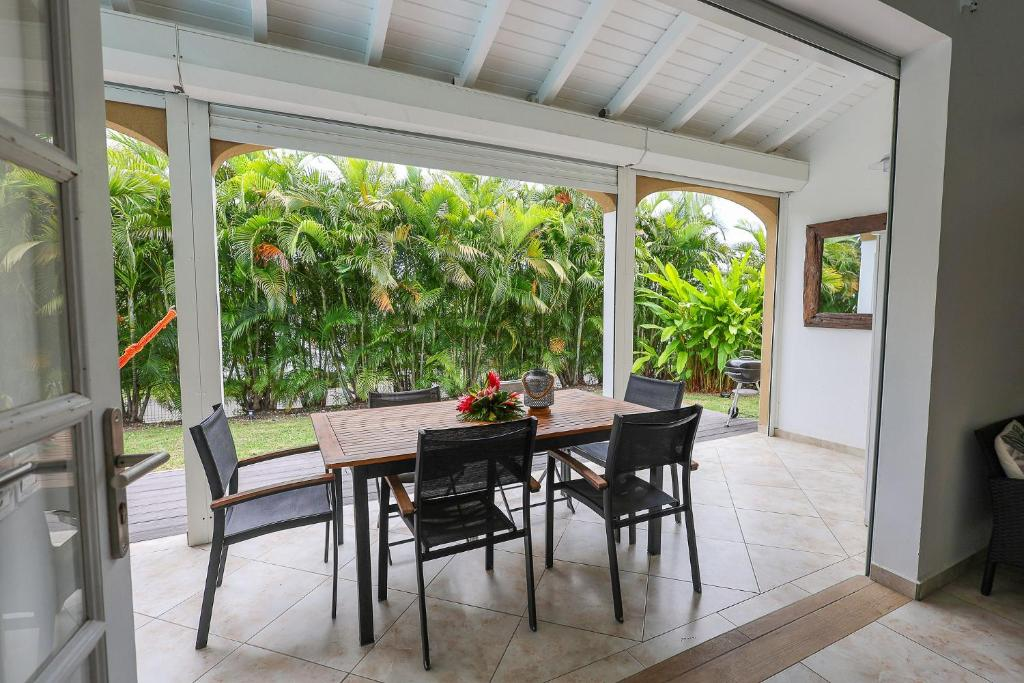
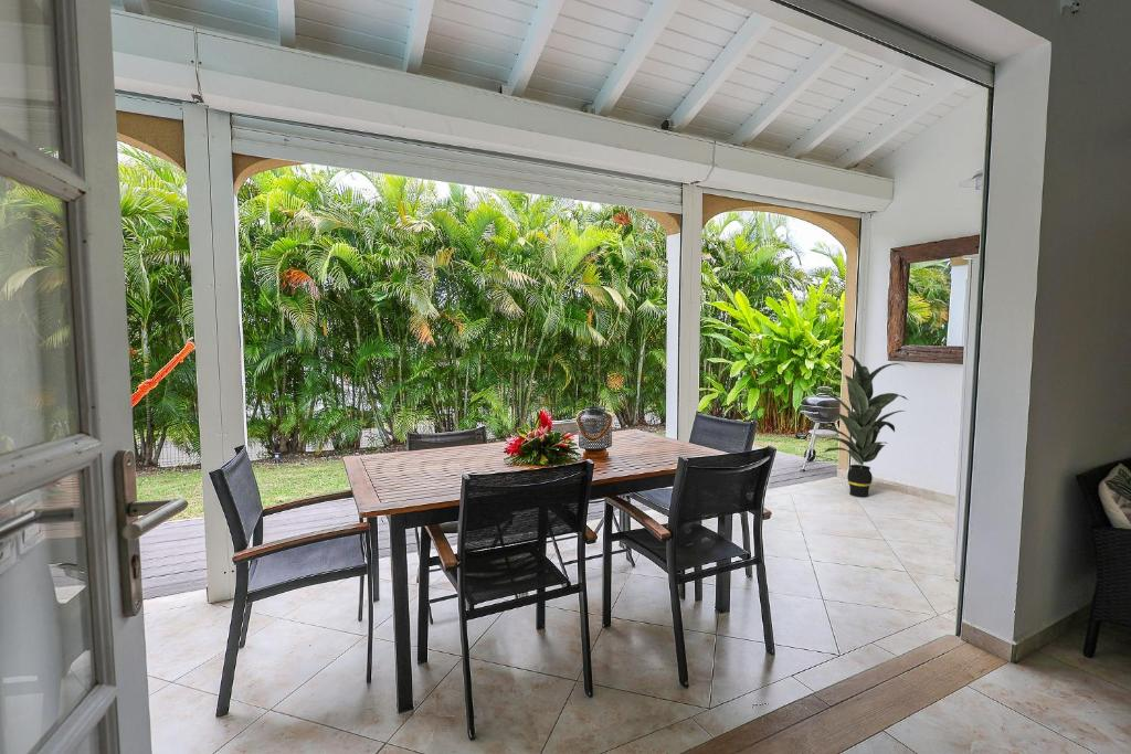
+ indoor plant (859, 424)
